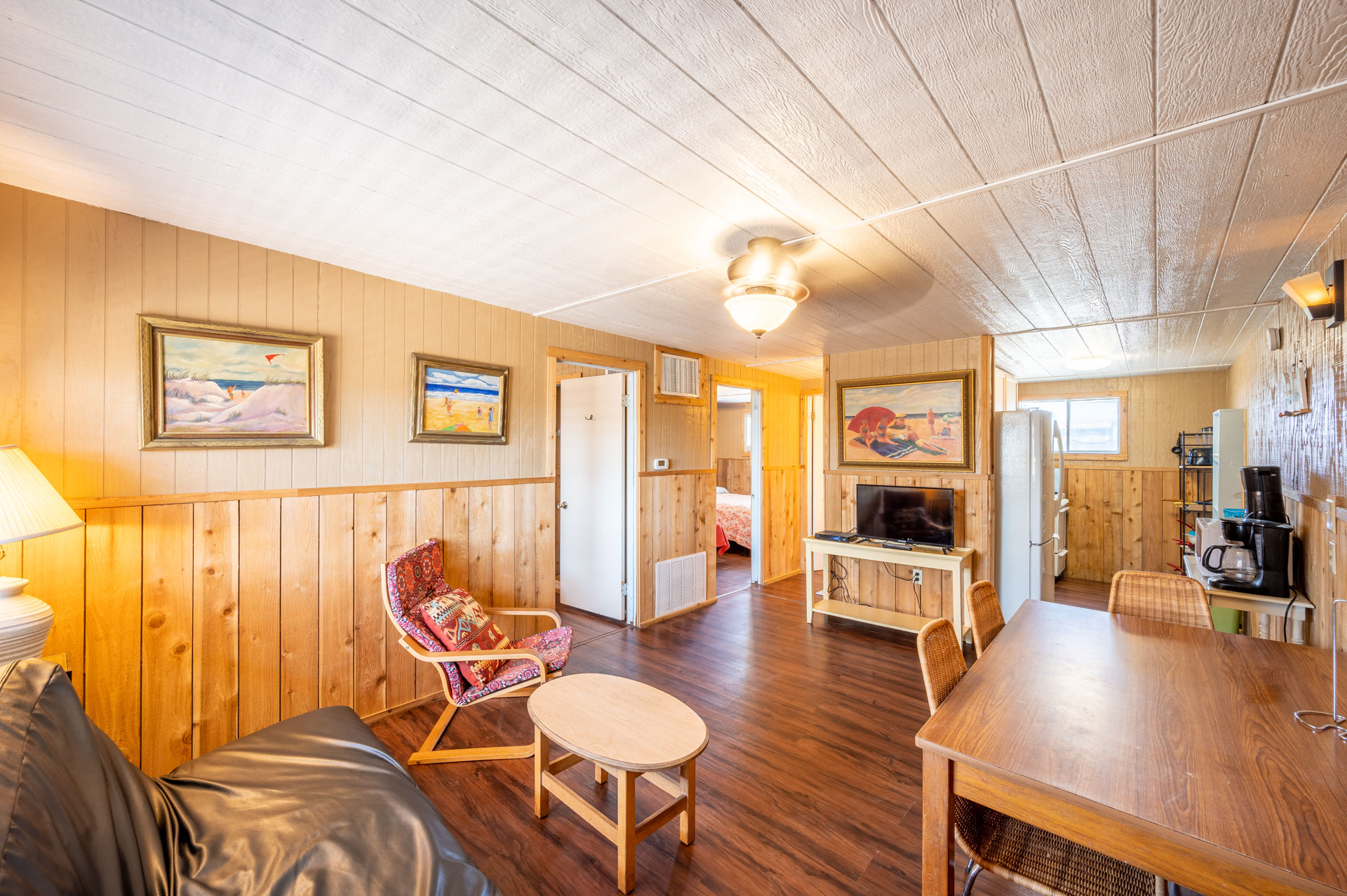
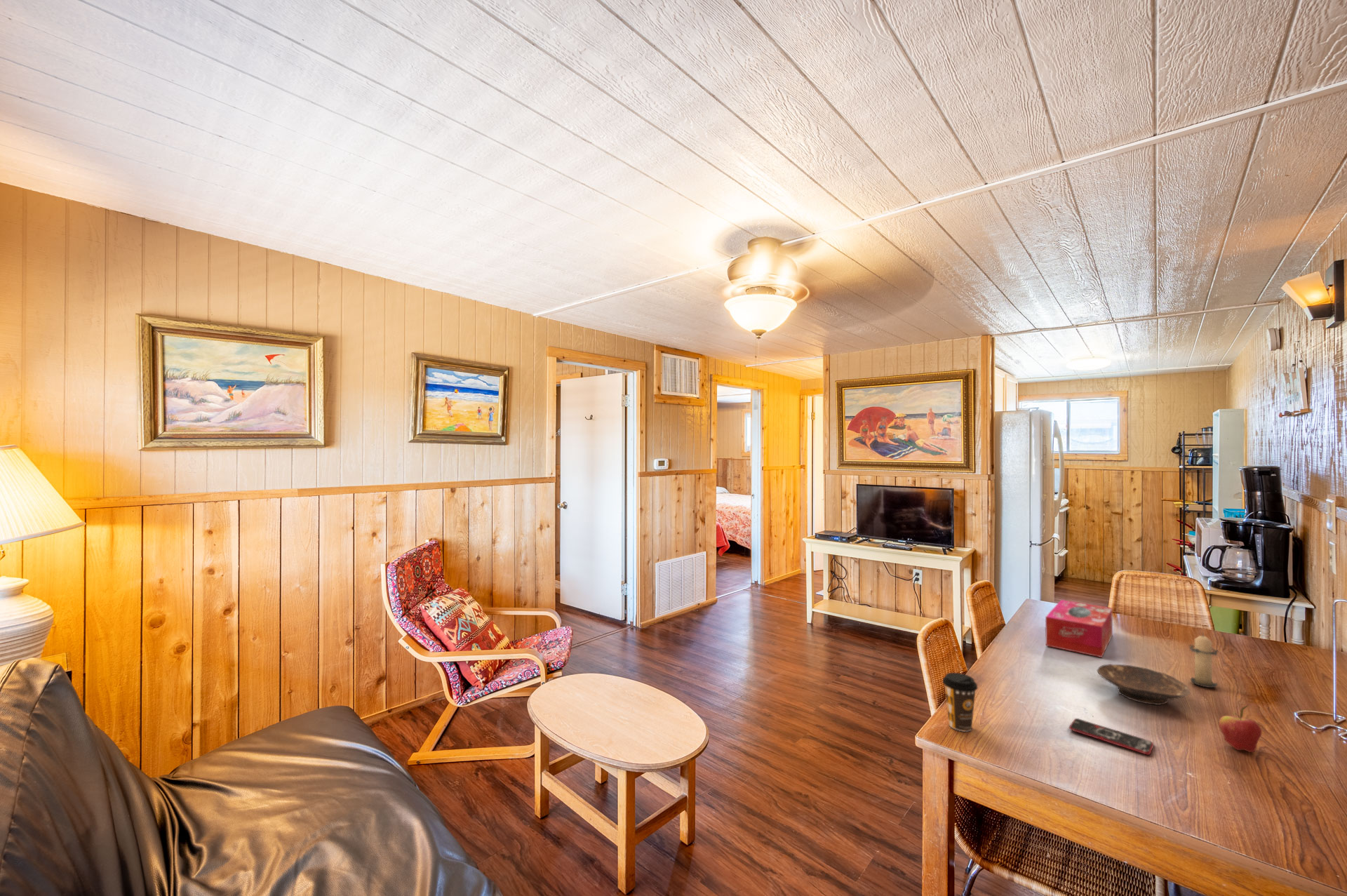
+ tissue box (1080, 626)
+ candle (1203, 658)
+ fruit (1240, 726)
+ coffee cup (960, 702)
+ bowl (1141, 687)
+ smartphone (1110, 735)
